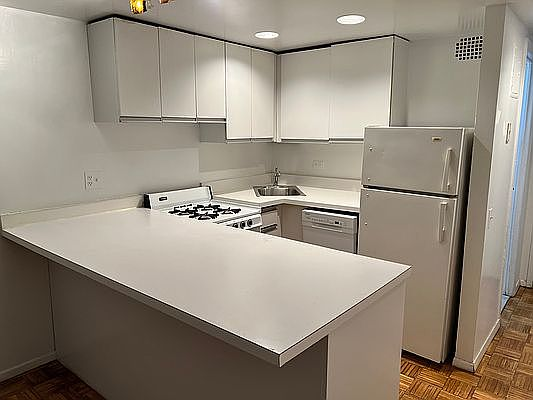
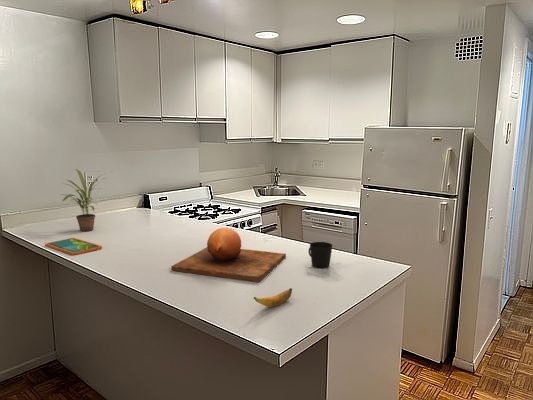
+ tablet (73, 245)
+ banana (273, 297)
+ cup (318, 254)
+ potted plant (88, 200)
+ chopping board (231, 245)
